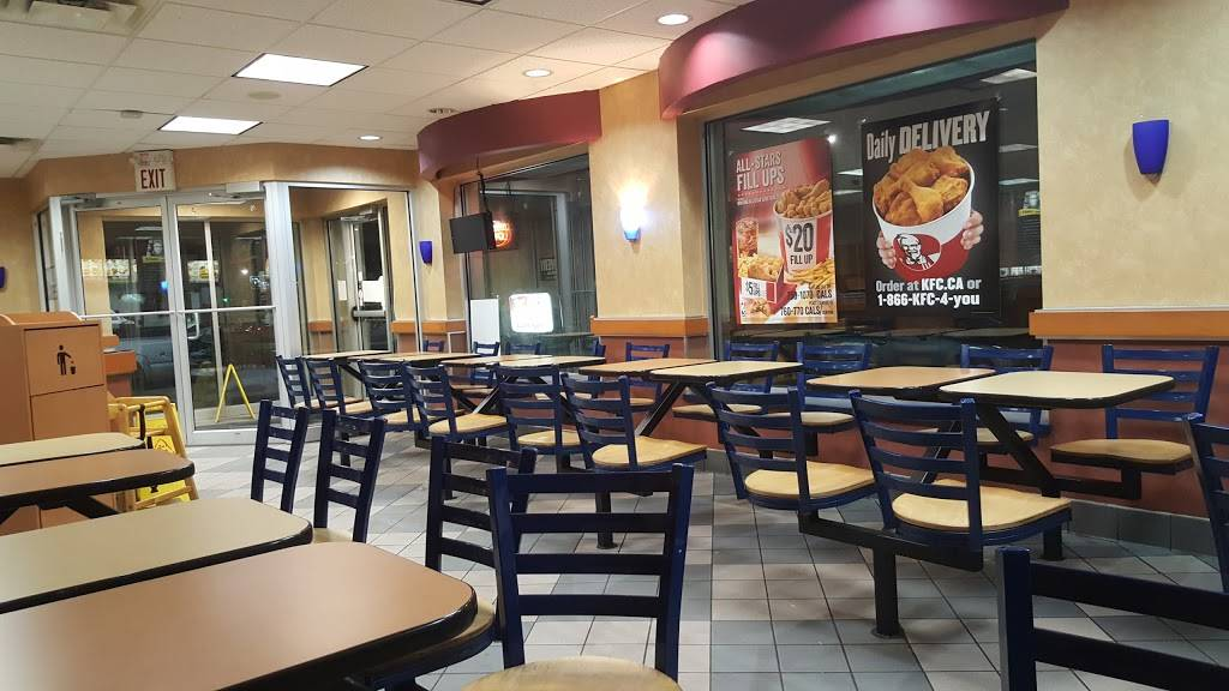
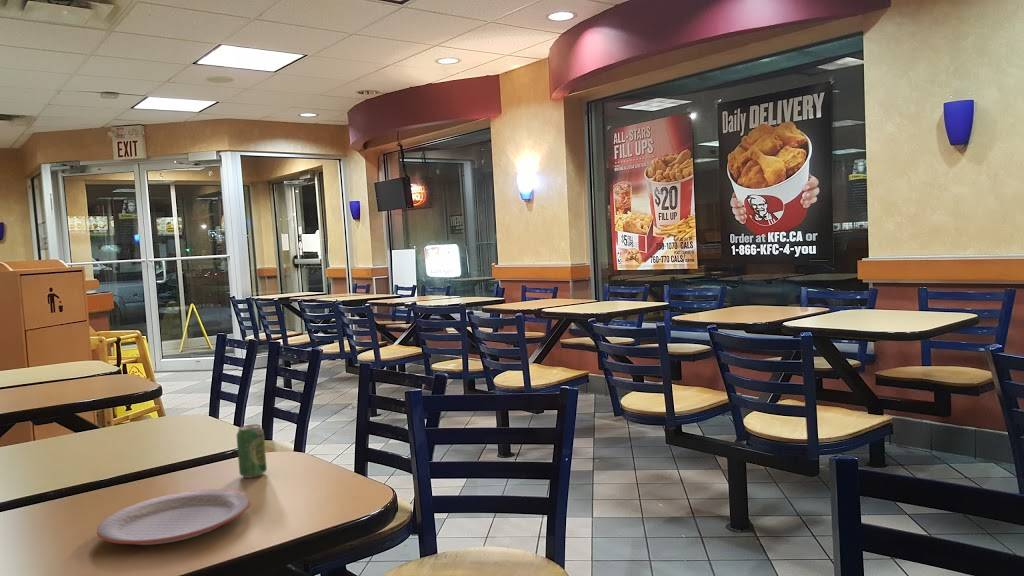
+ beverage can (251, 450)
+ plate (176, 518)
